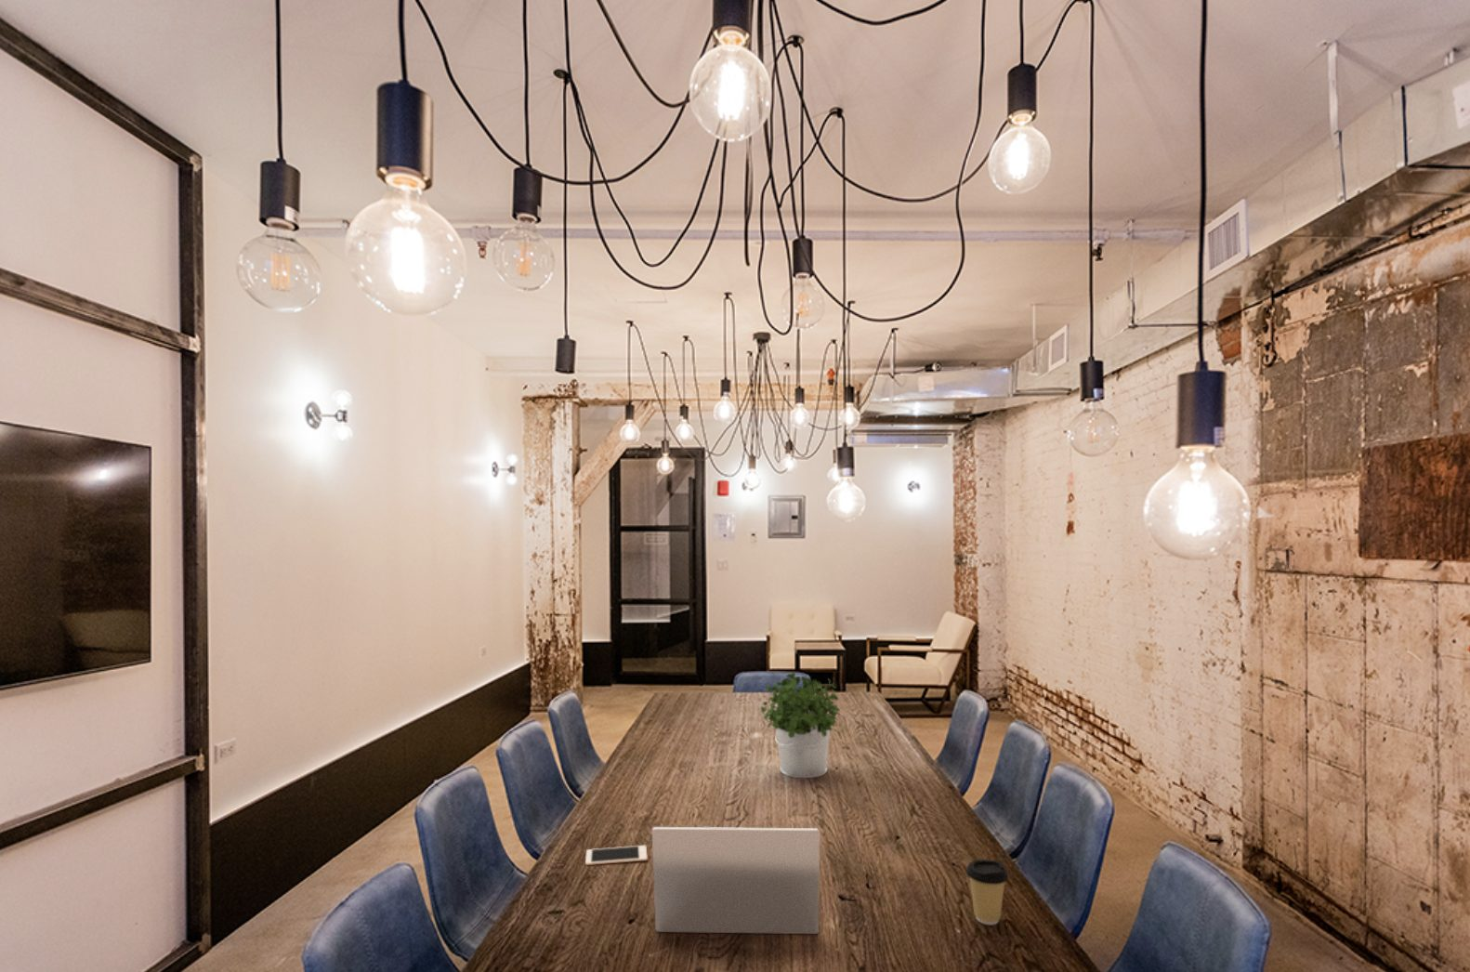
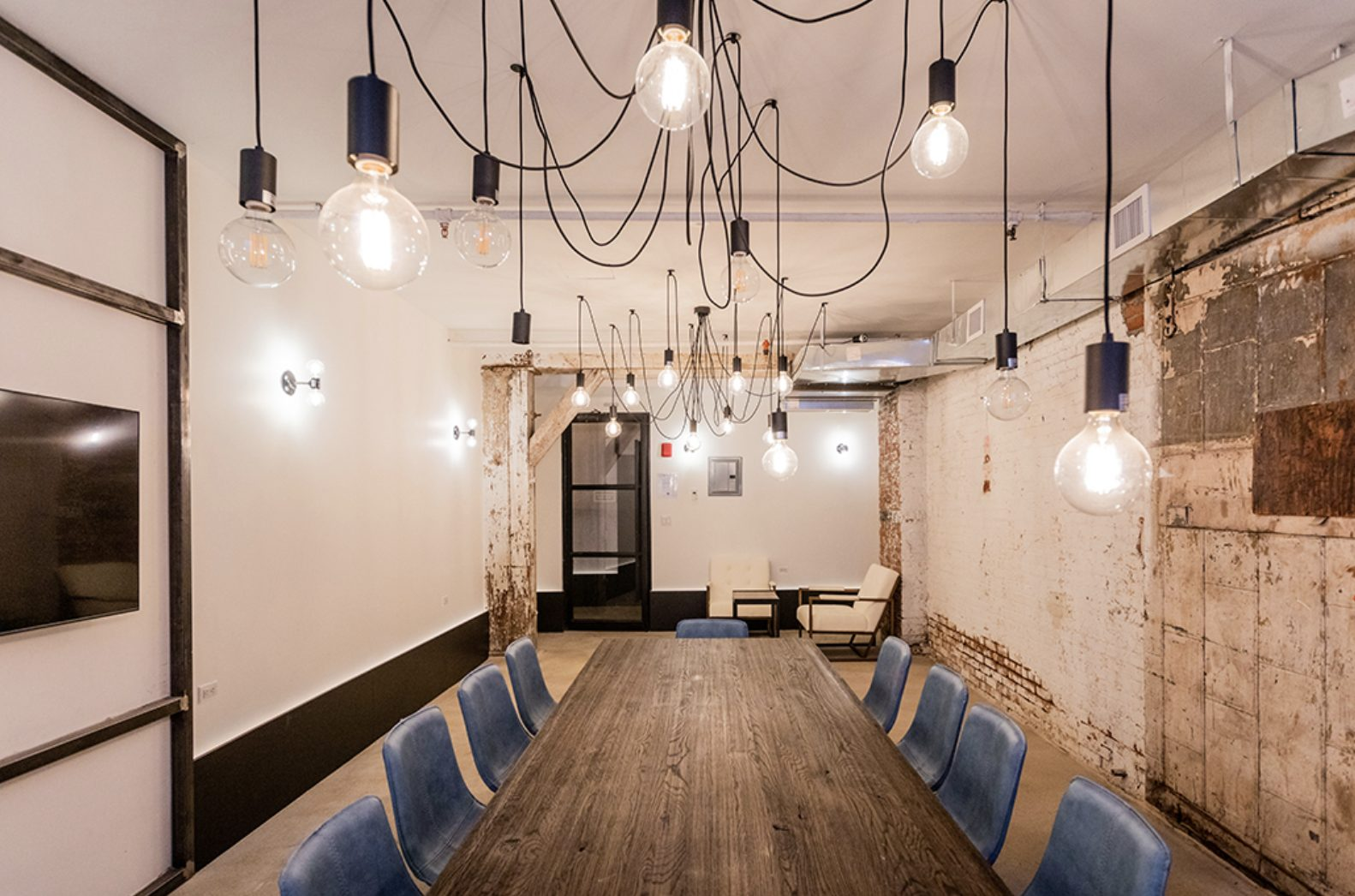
- laptop (738, 854)
- cell phone (616, 855)
- potted plant (800, 722)
- coffee cup (987, 891)
